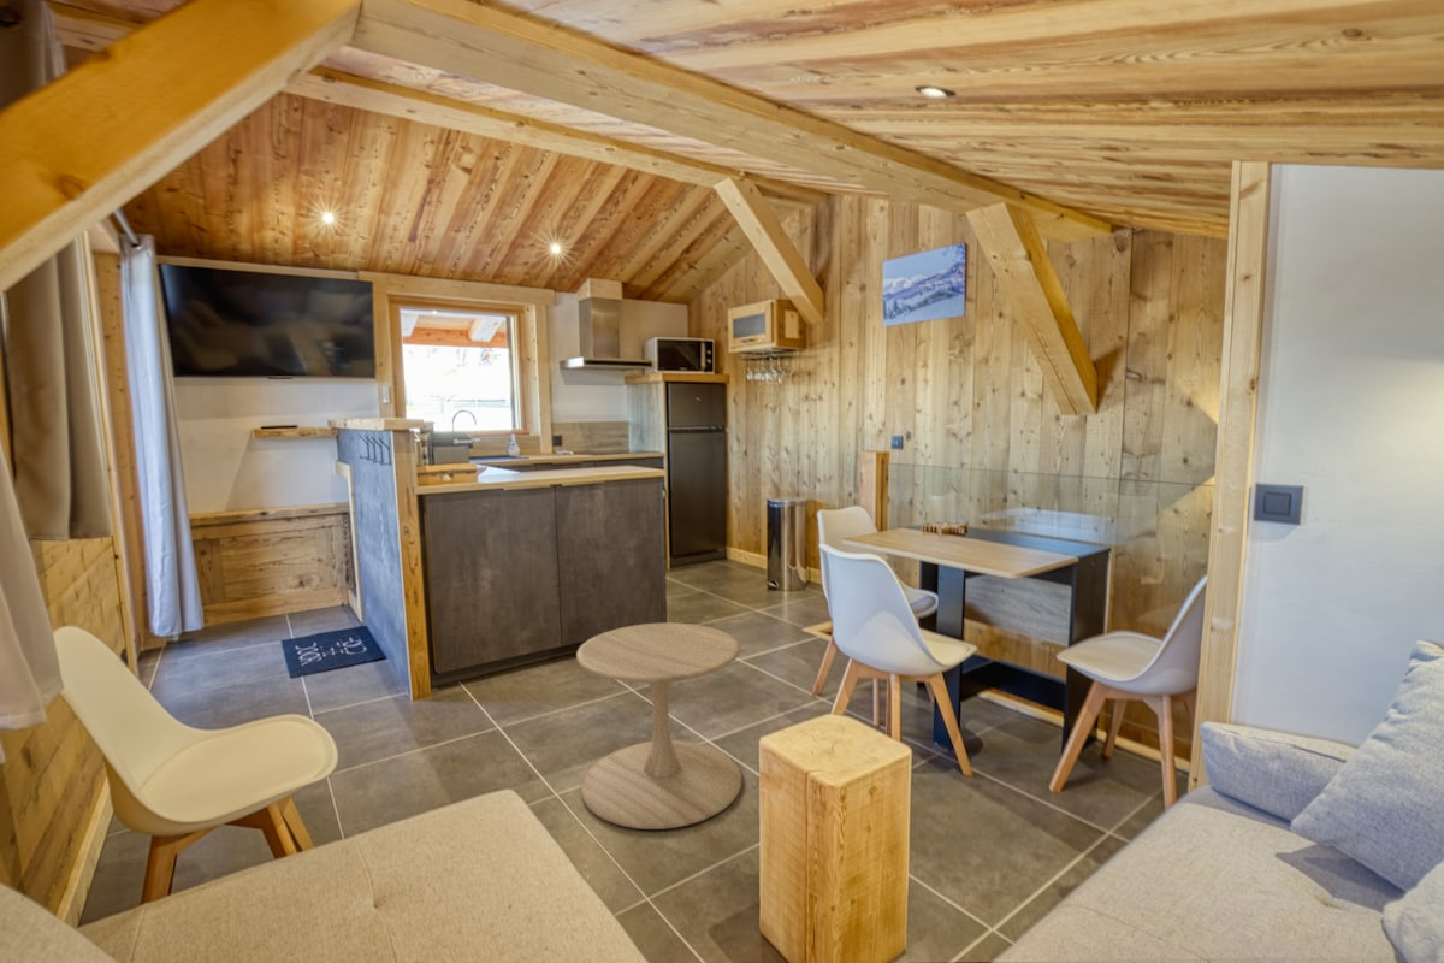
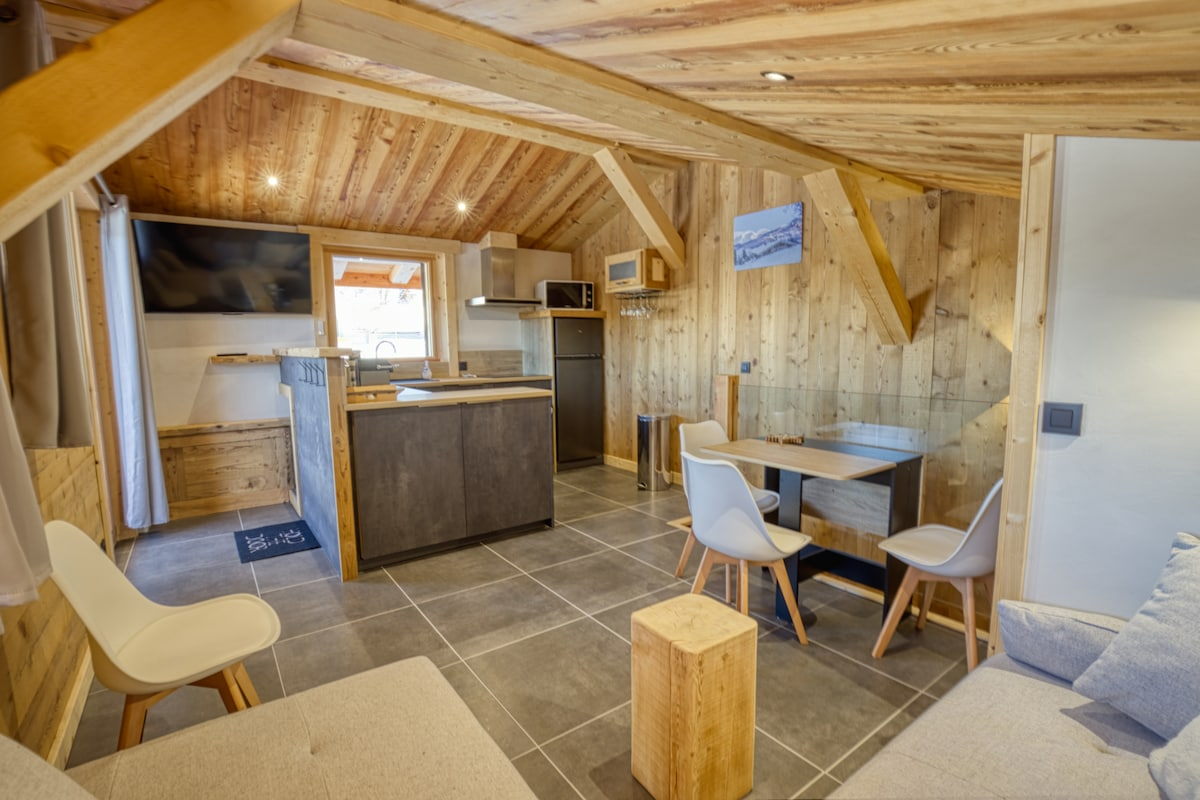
- side table (661, 715)
